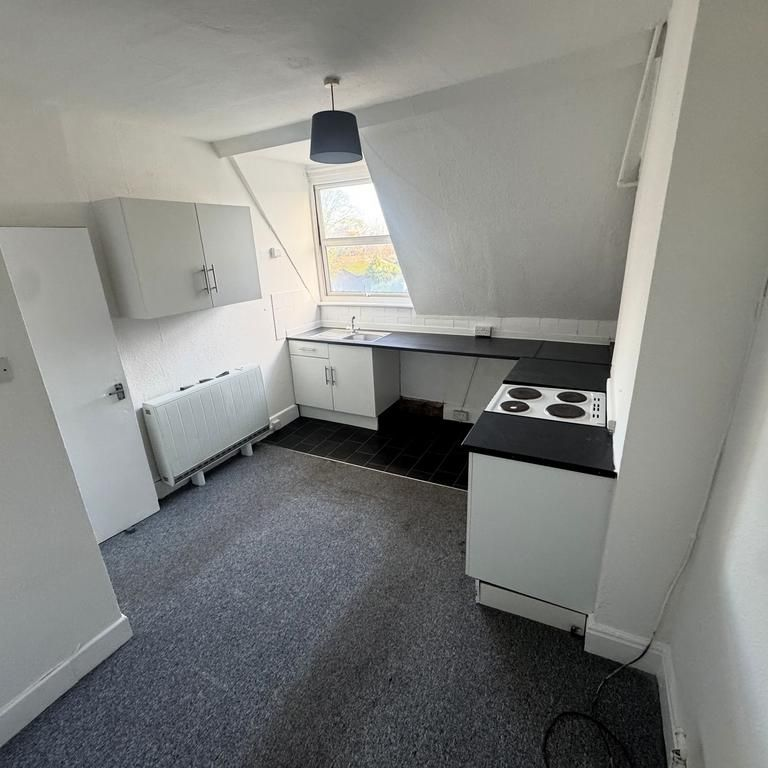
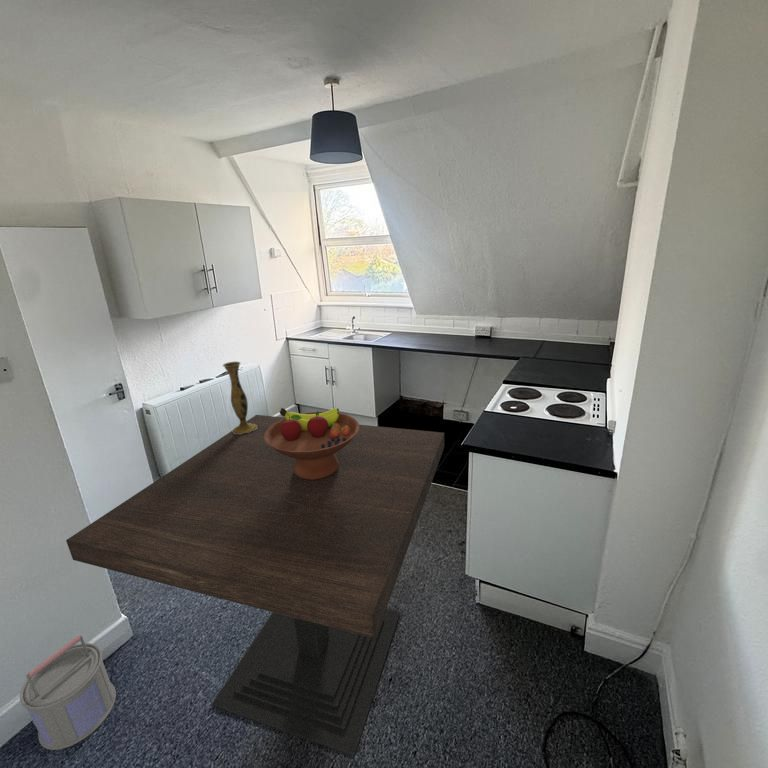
+ bucket (67, 684)
+ fruit bowl (313, 441)
+ vase (239, 396)
+ dining table (304, 573)
